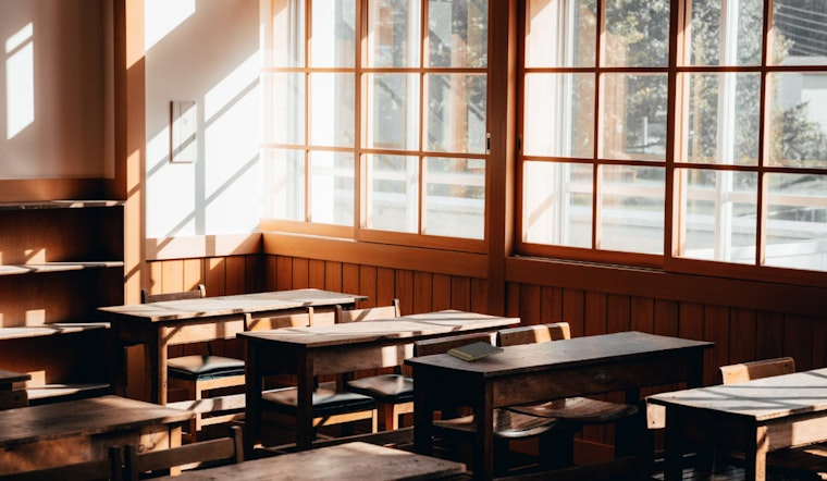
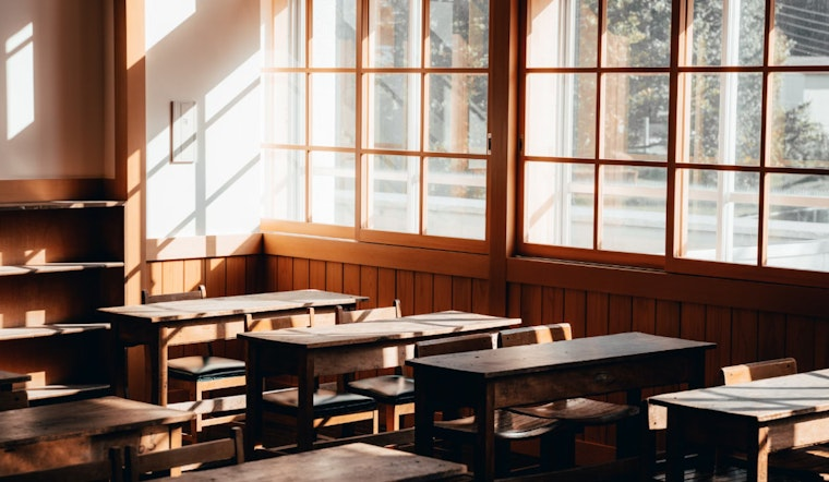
- notepad (474, 350)
